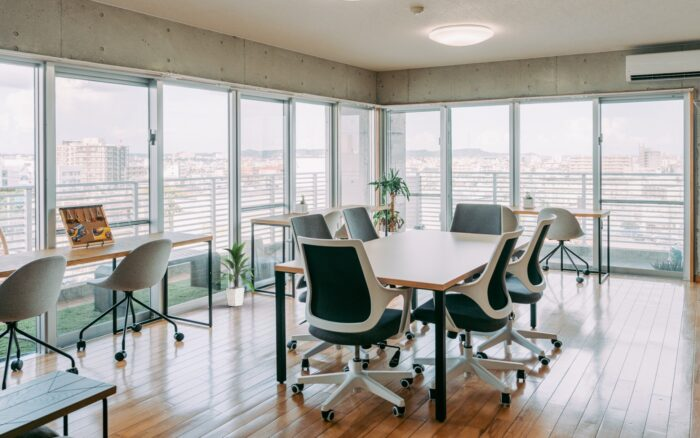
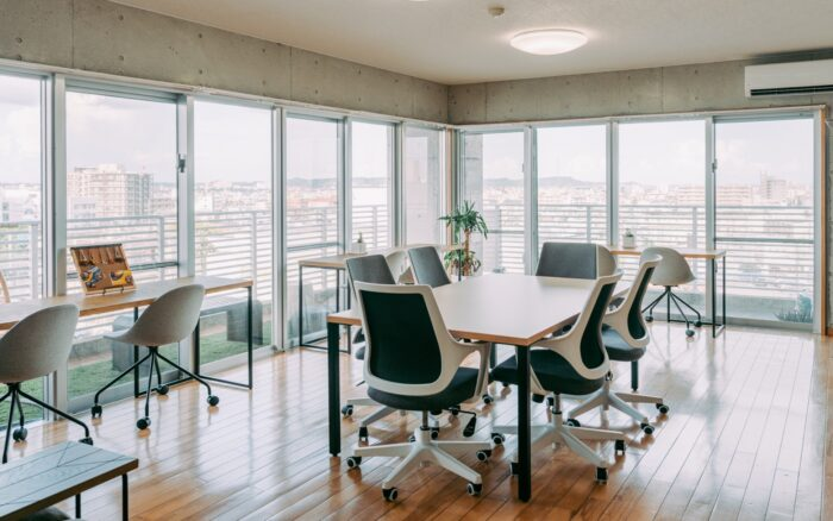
- indoor plant (235, 273)
